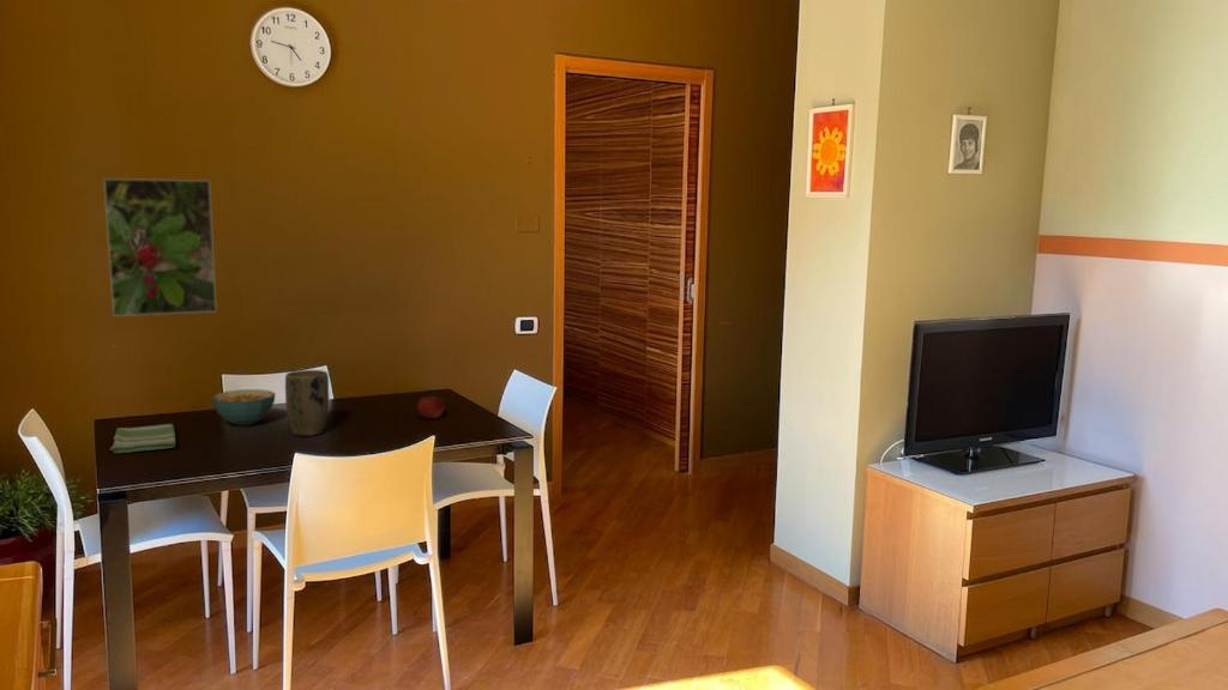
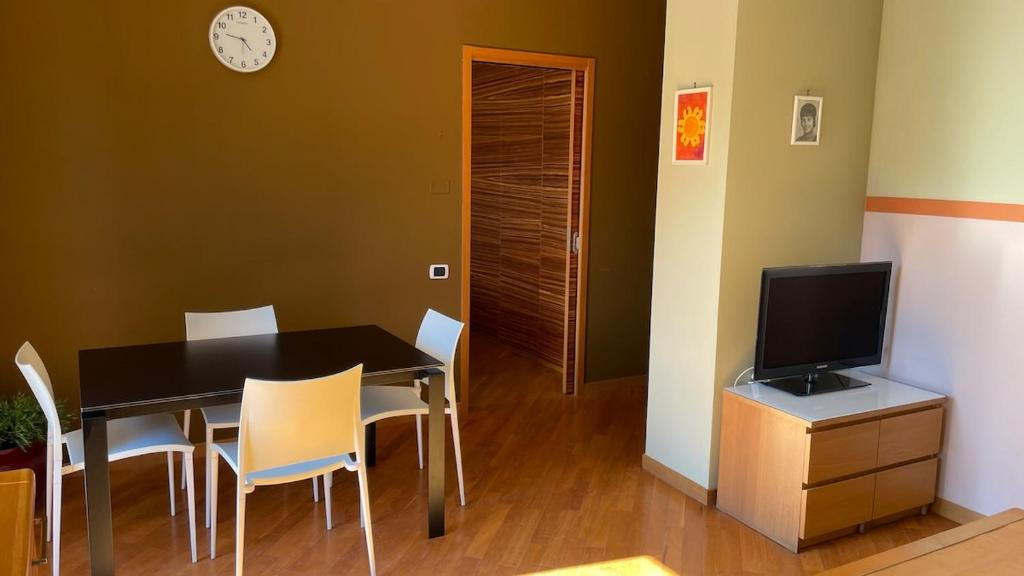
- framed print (161, 247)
- plant pot (307, 402)
- cereal bowl (243, 408)
- dish towel (144, 437)
- fruit (431, 406)
